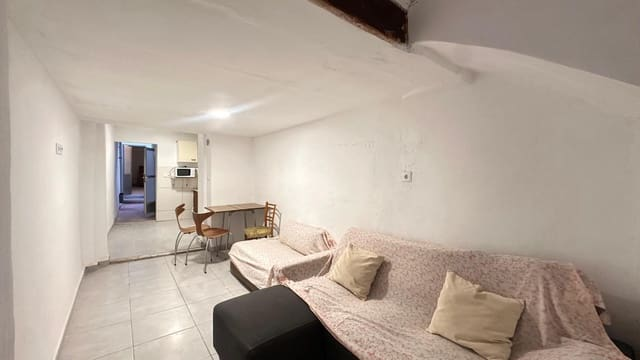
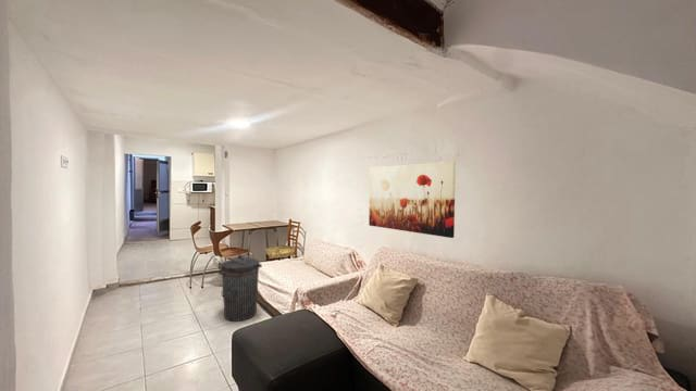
+ wall art (406, 198)
+ trash can (240, 285)
